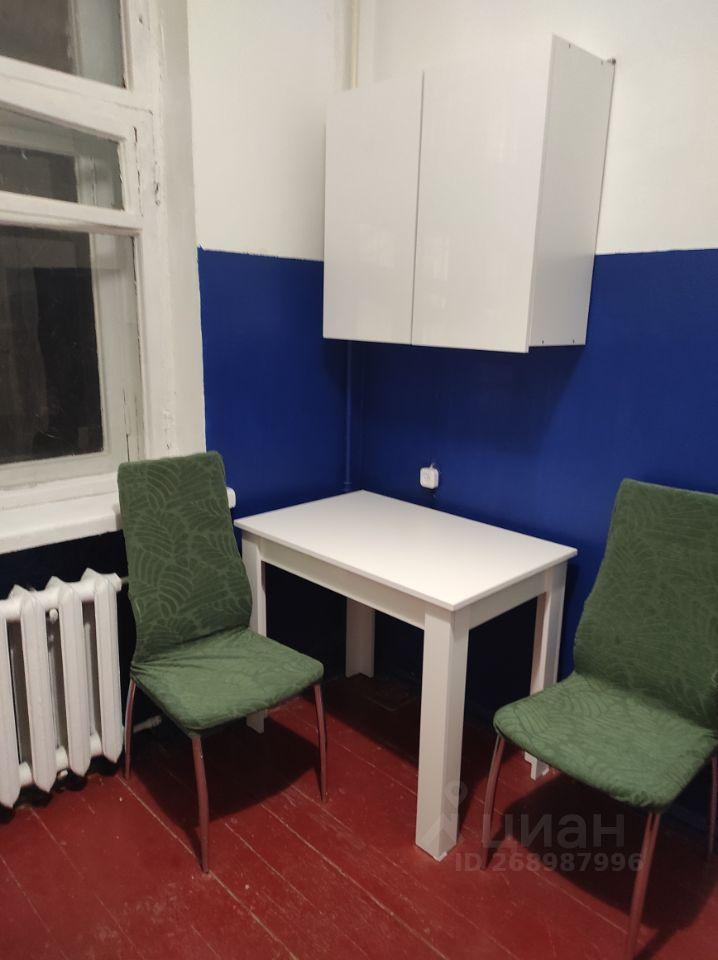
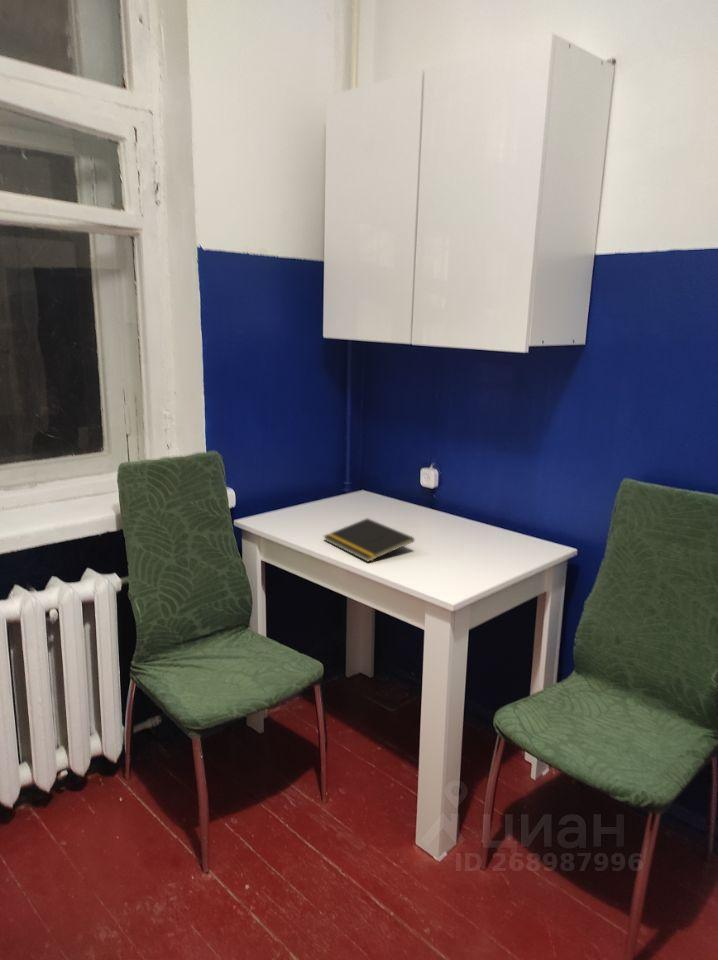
+ notepad (367, 538)
